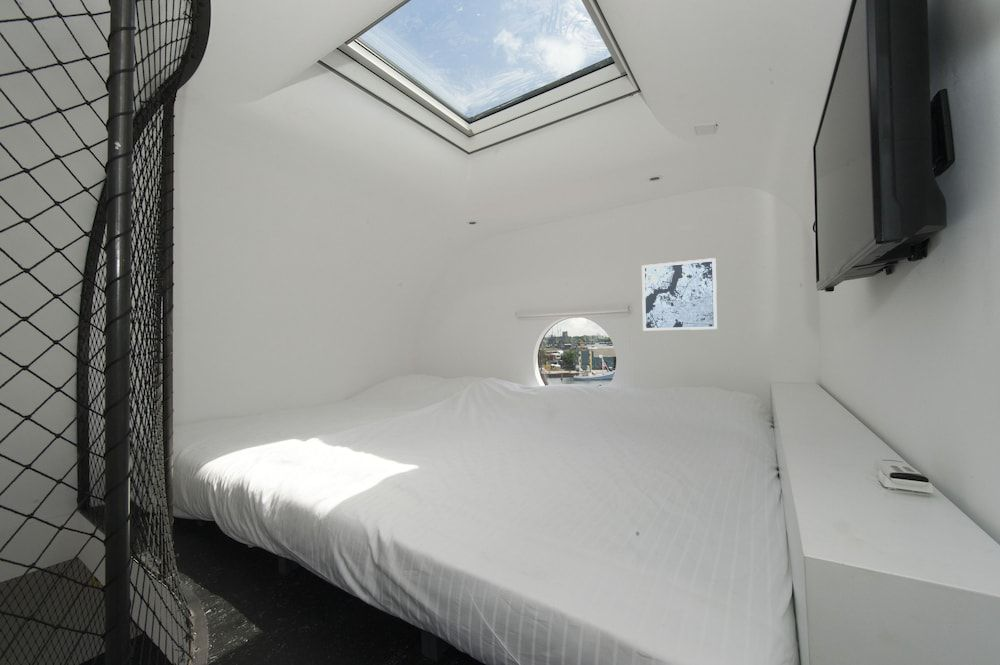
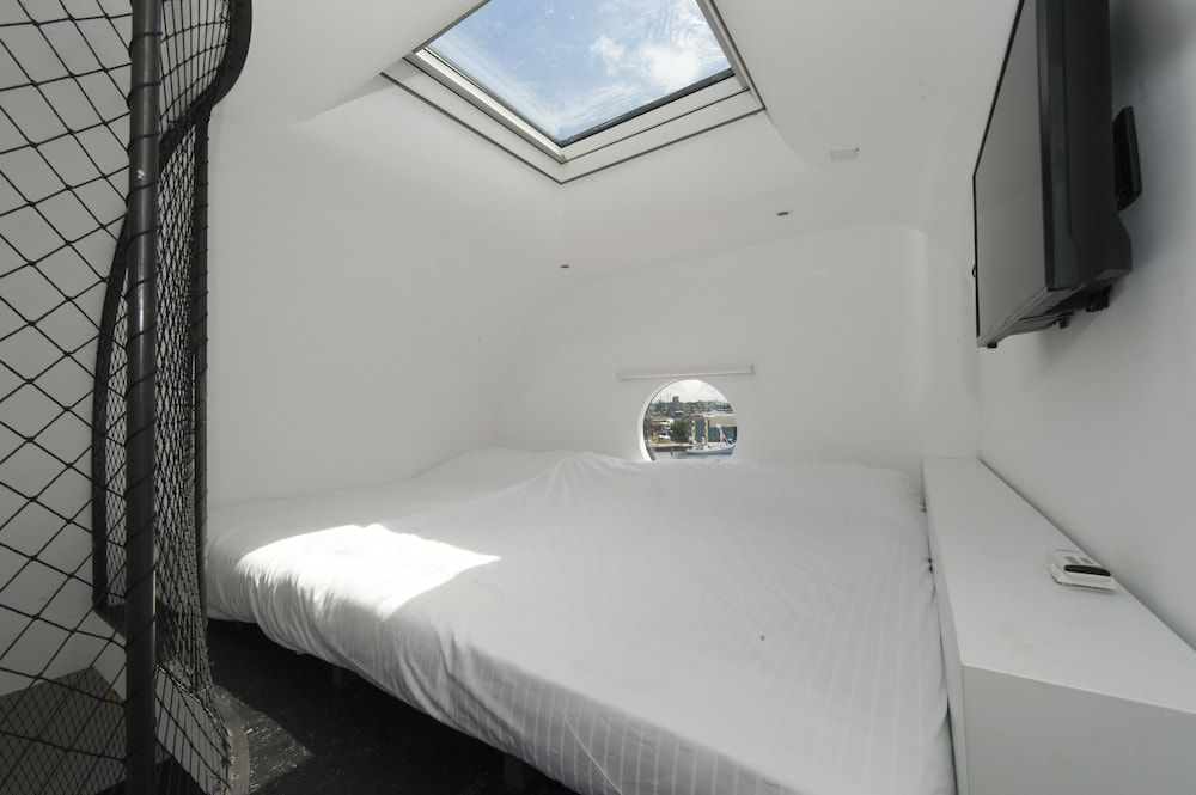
- wall art (678, 296)
